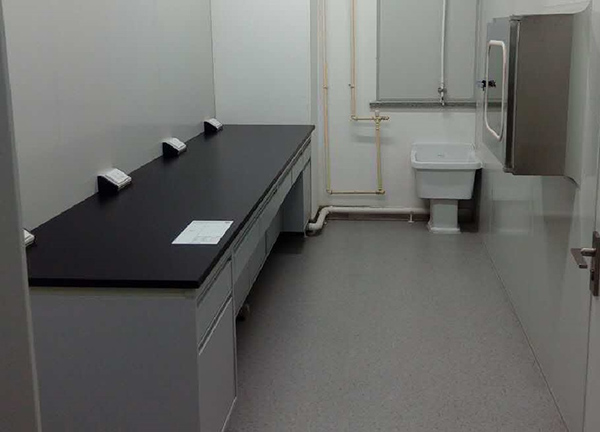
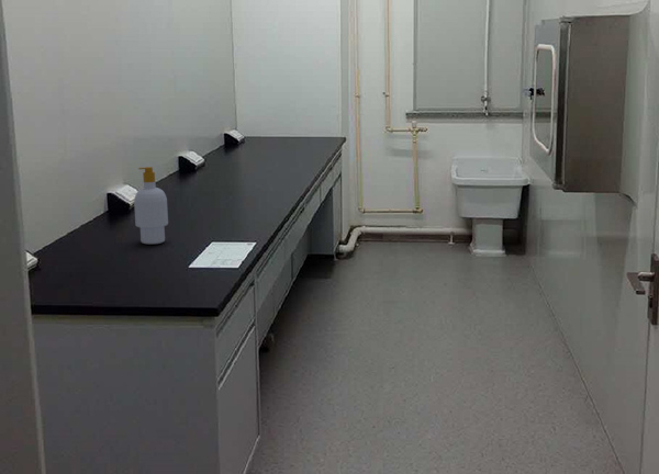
+ soap bottle (150, 204)
